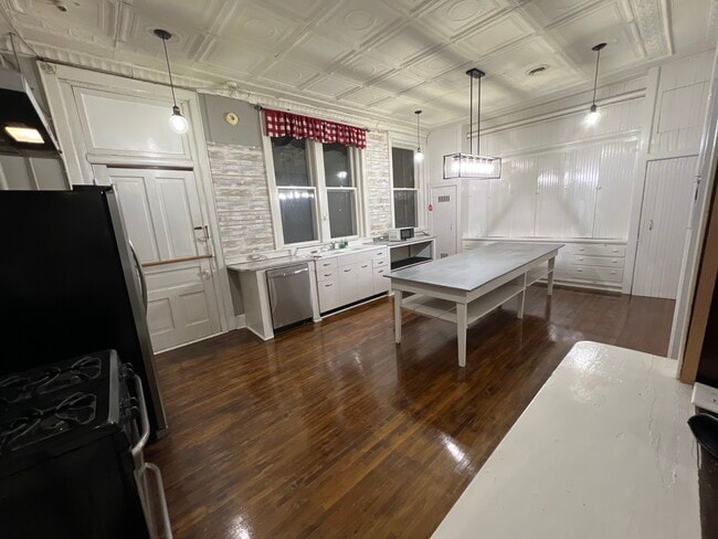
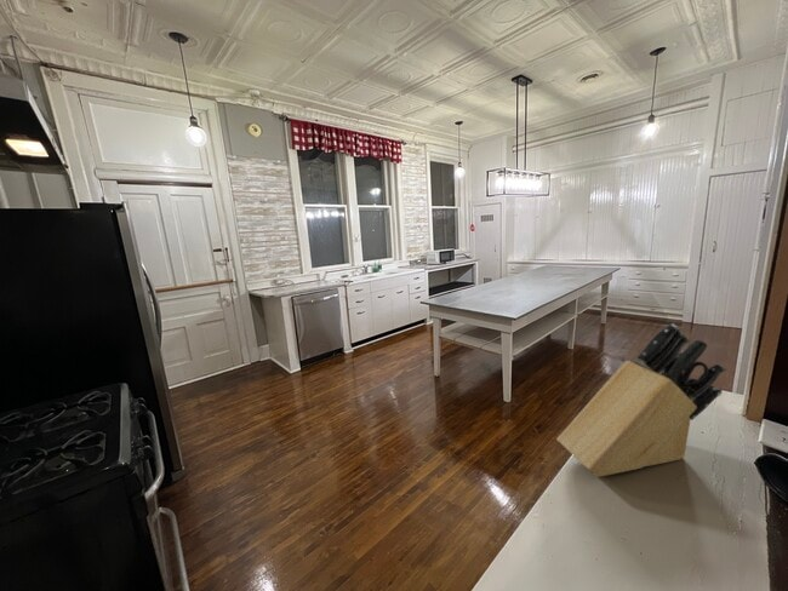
+ knife block (639, 394)
